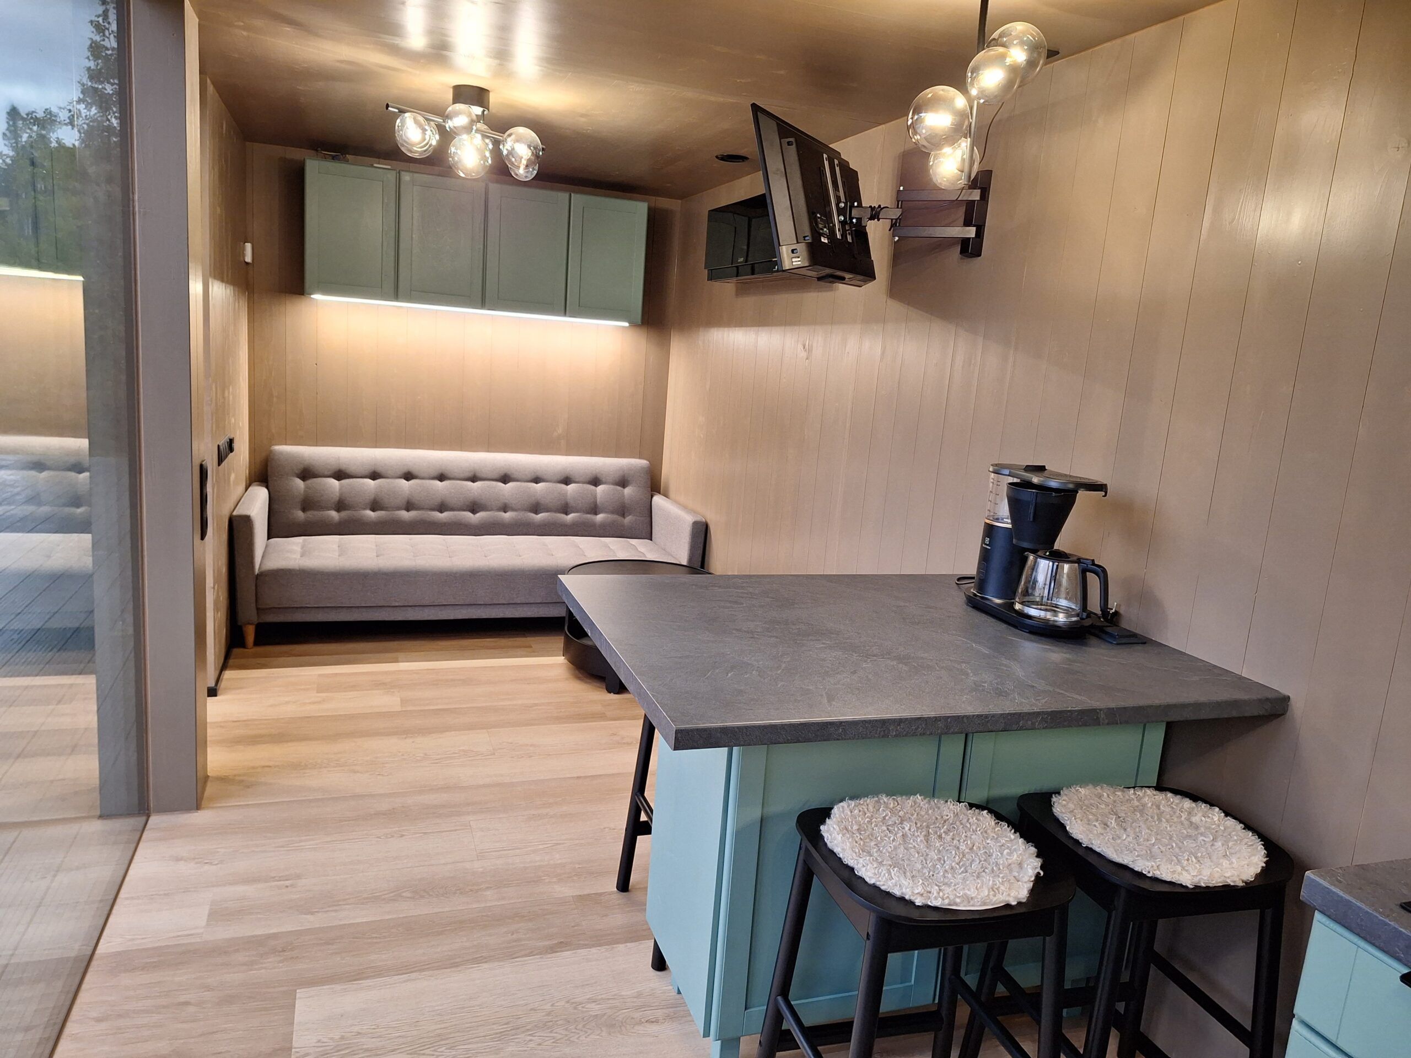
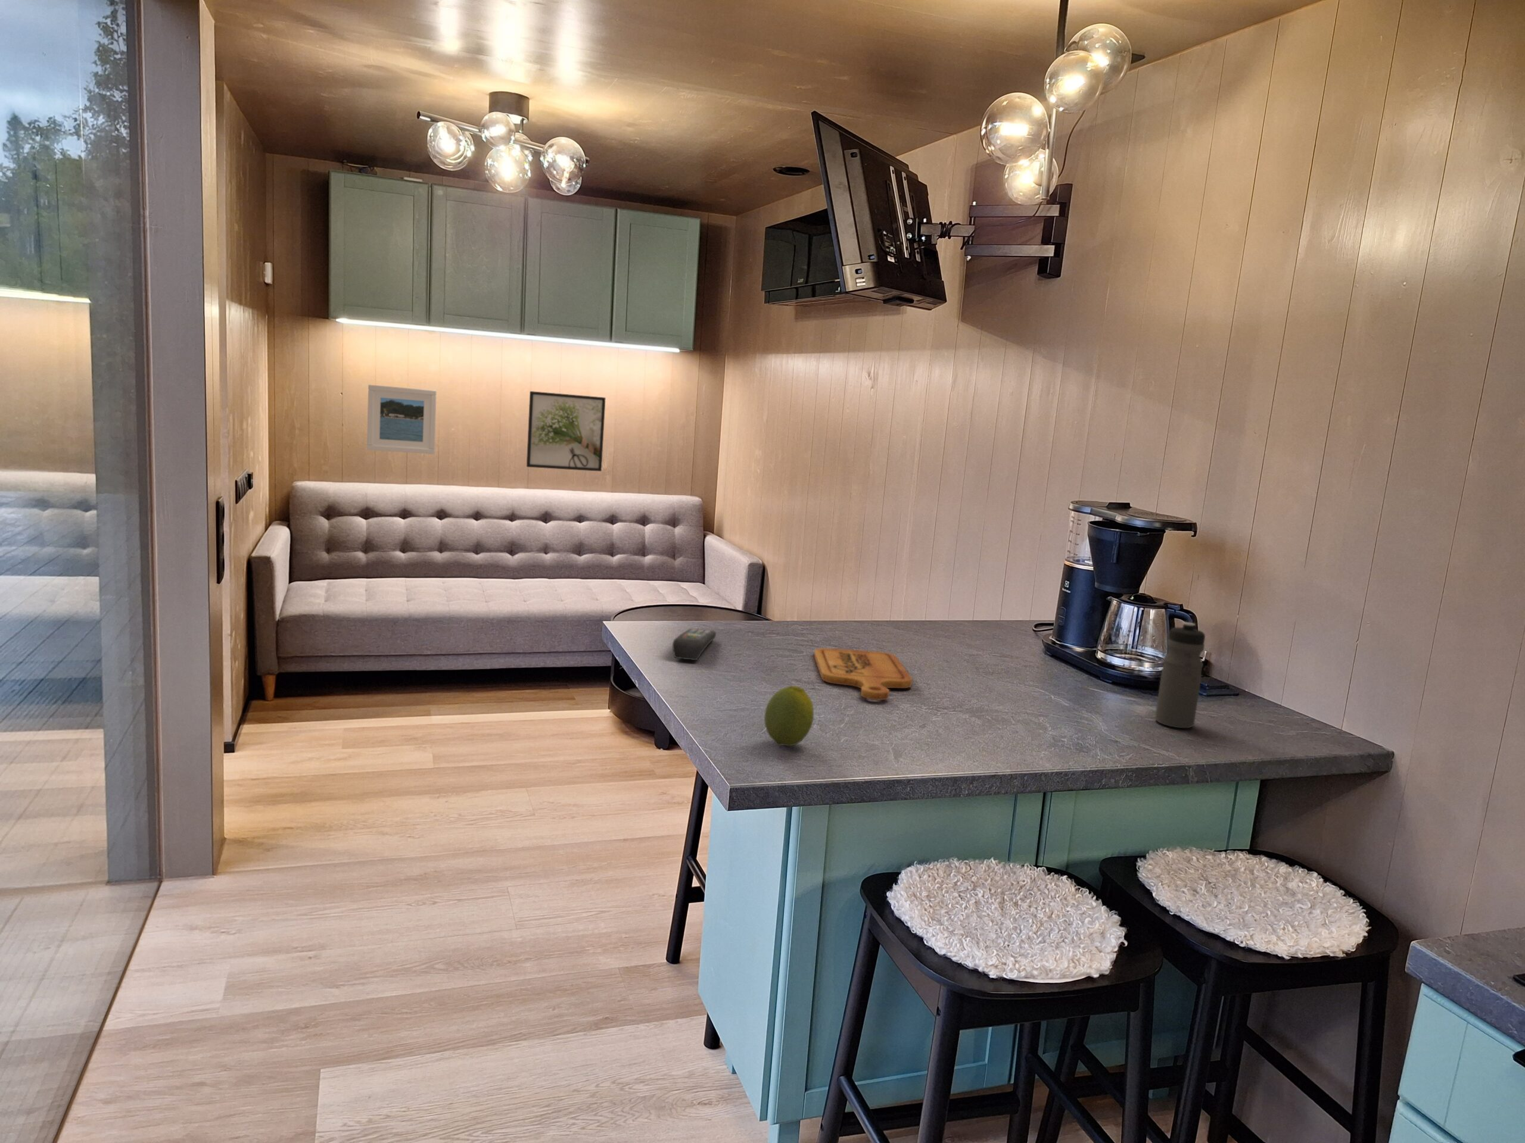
+ remote control (694, 641)
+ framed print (566, 431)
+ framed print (401, 420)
+ water bottle (1182, 672)
+ fruit (789, 714)
+ cutting board (863, 672)
